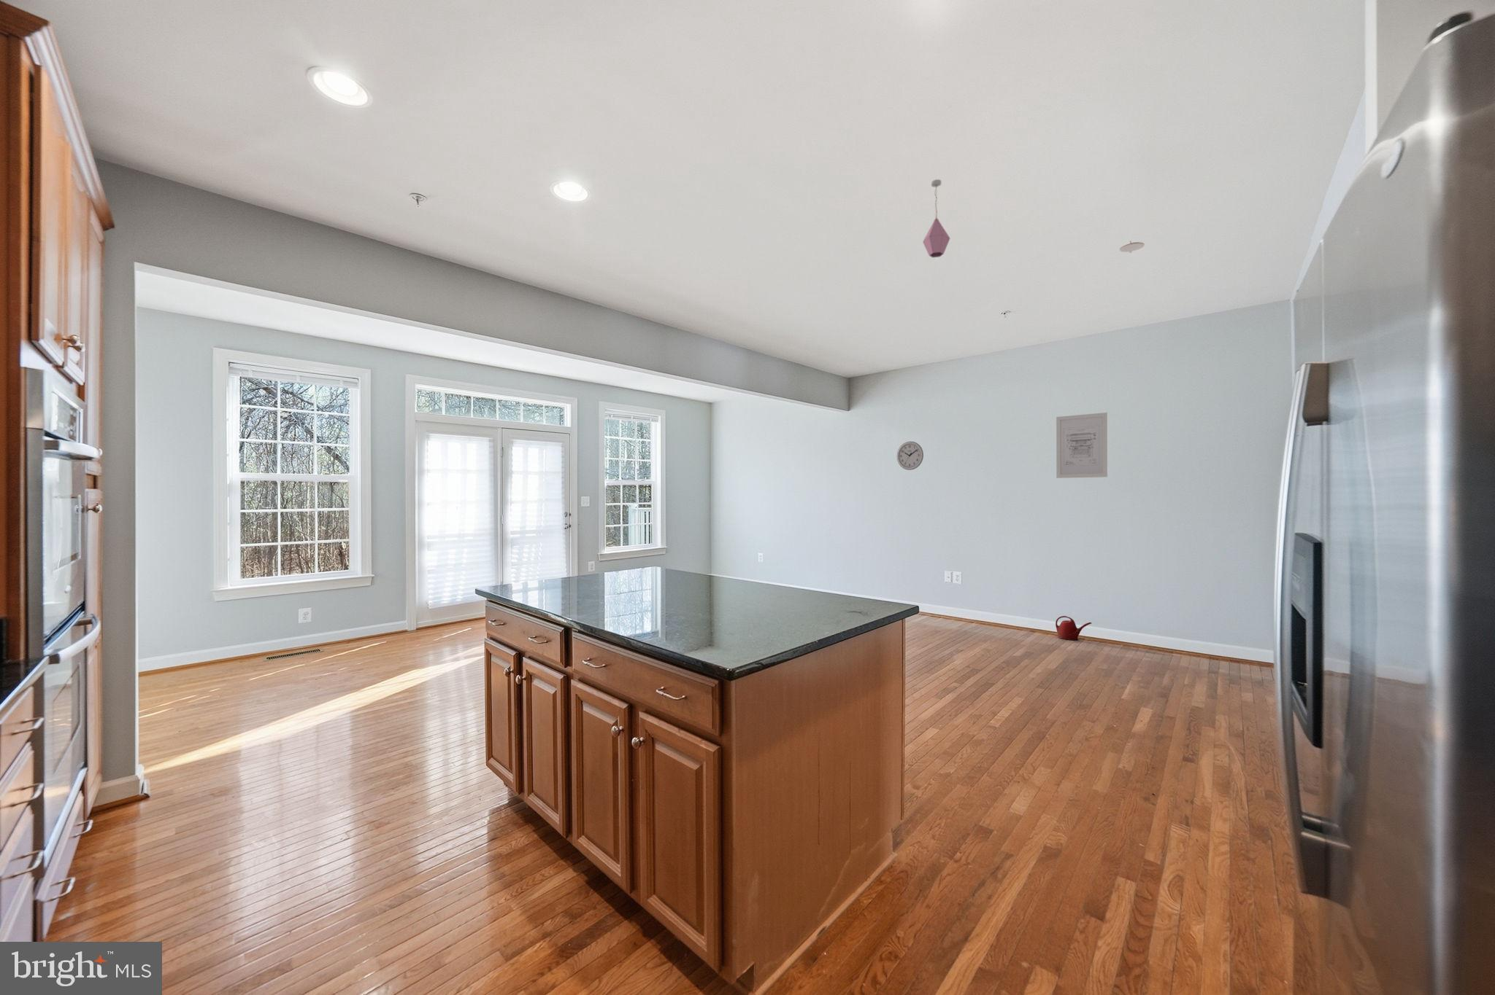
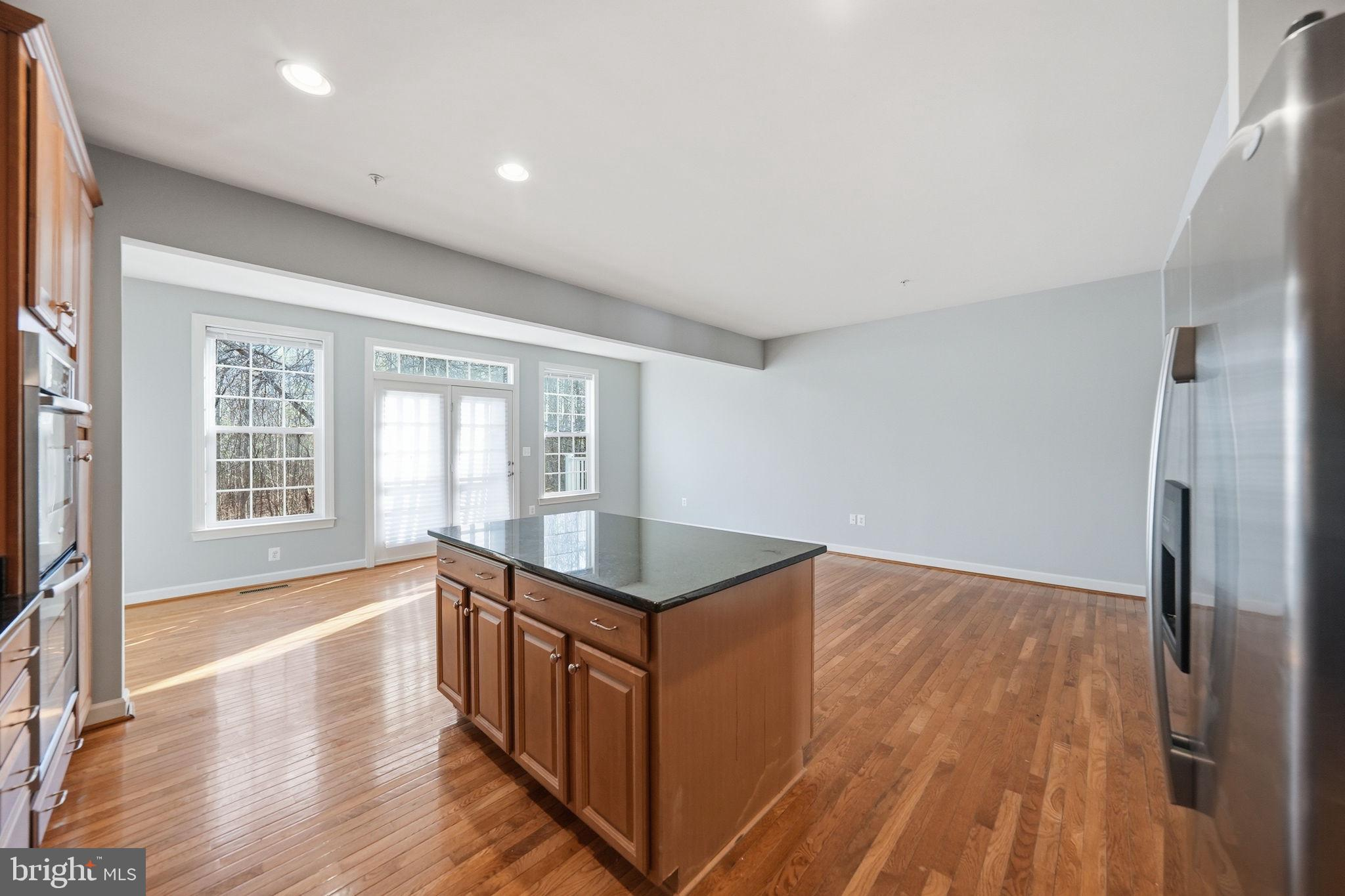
- pendant light (936, 218)
- recessed light (1132, 245)
- wall clock (909, 455)
- wall art (1082, 446)
- watering can (1073, 627)
